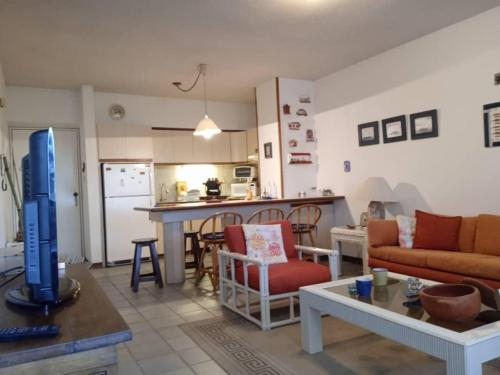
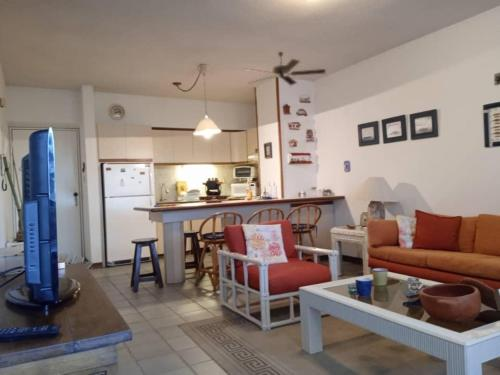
+ ceiling fan (284, 65)
